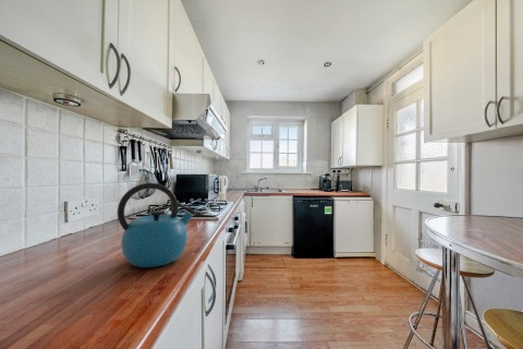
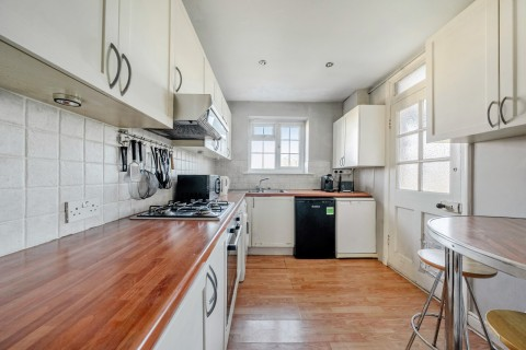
- kettle (159, 220)
